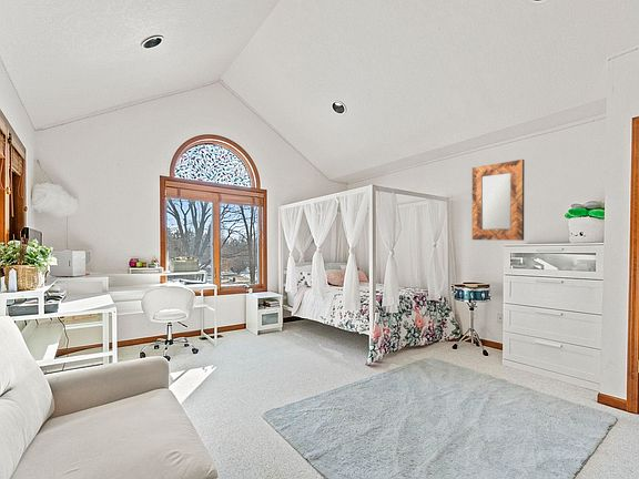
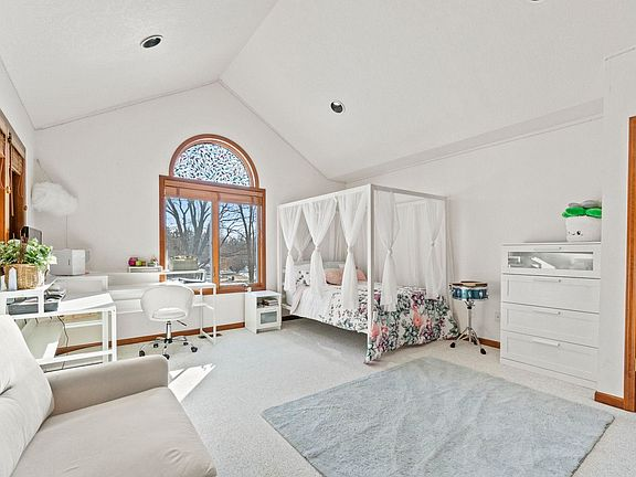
- home mirror (496, 202)
